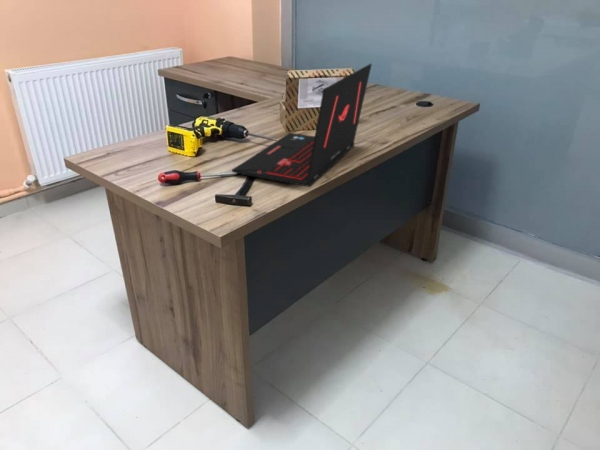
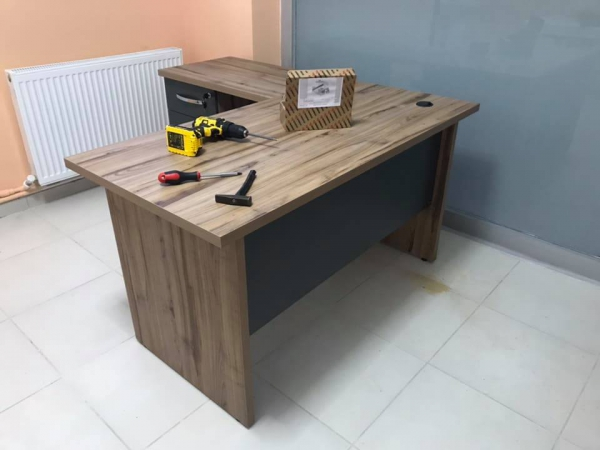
- laptop (317, 121)
